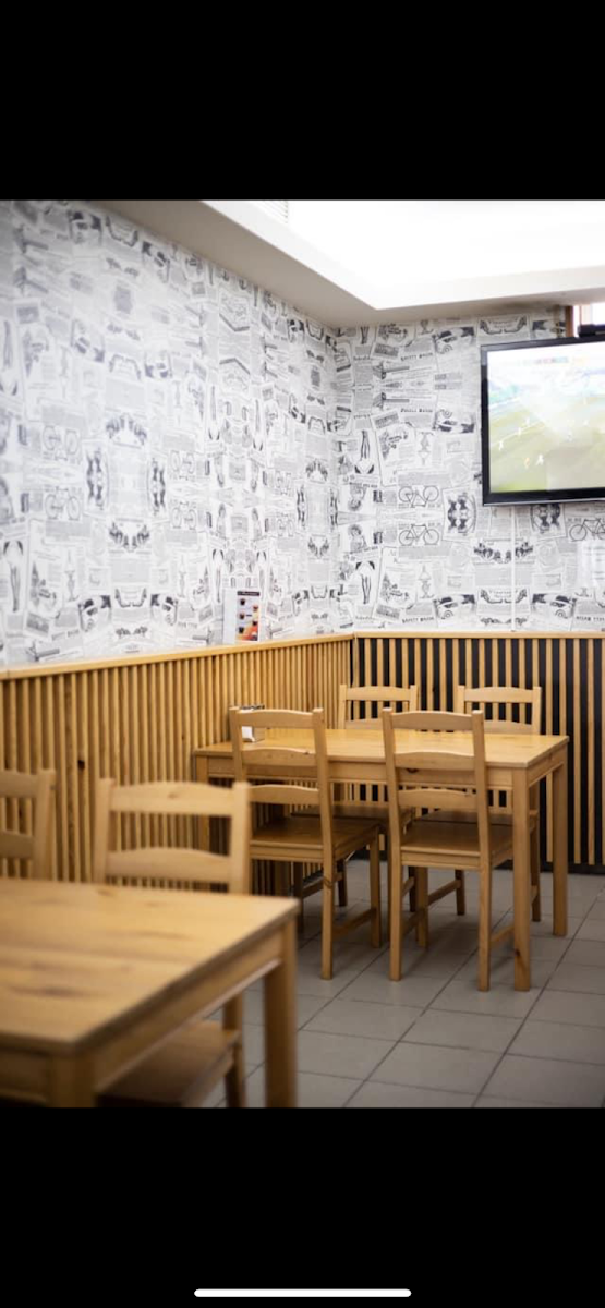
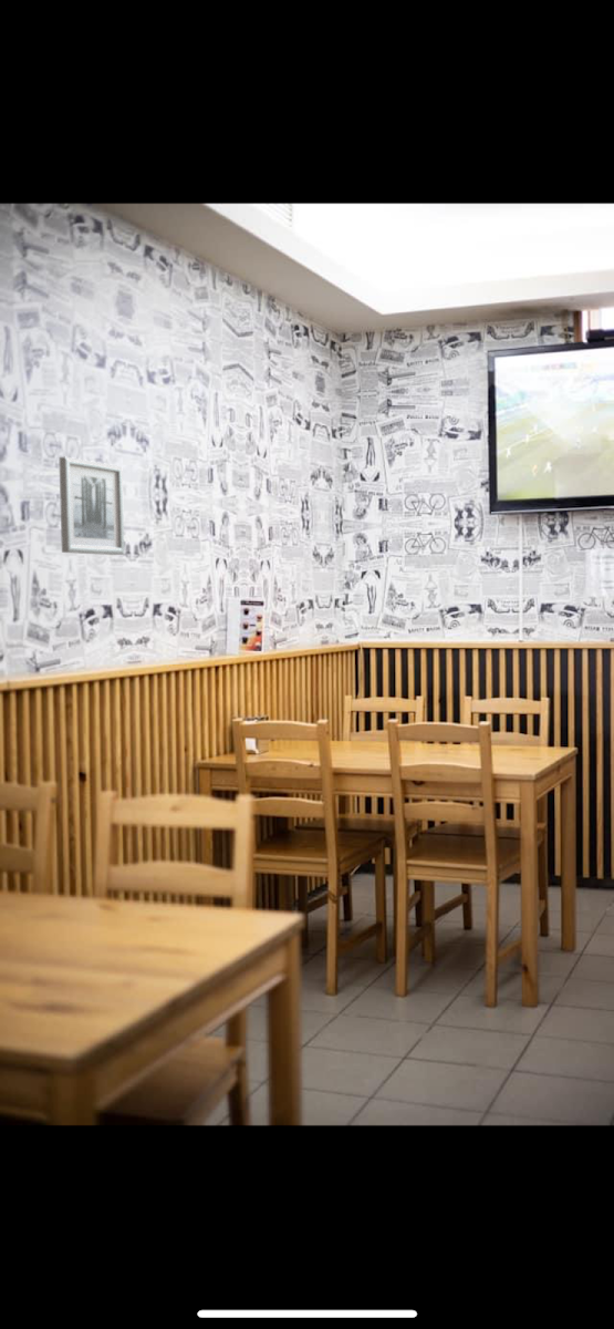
+ wall art (93, 507)
